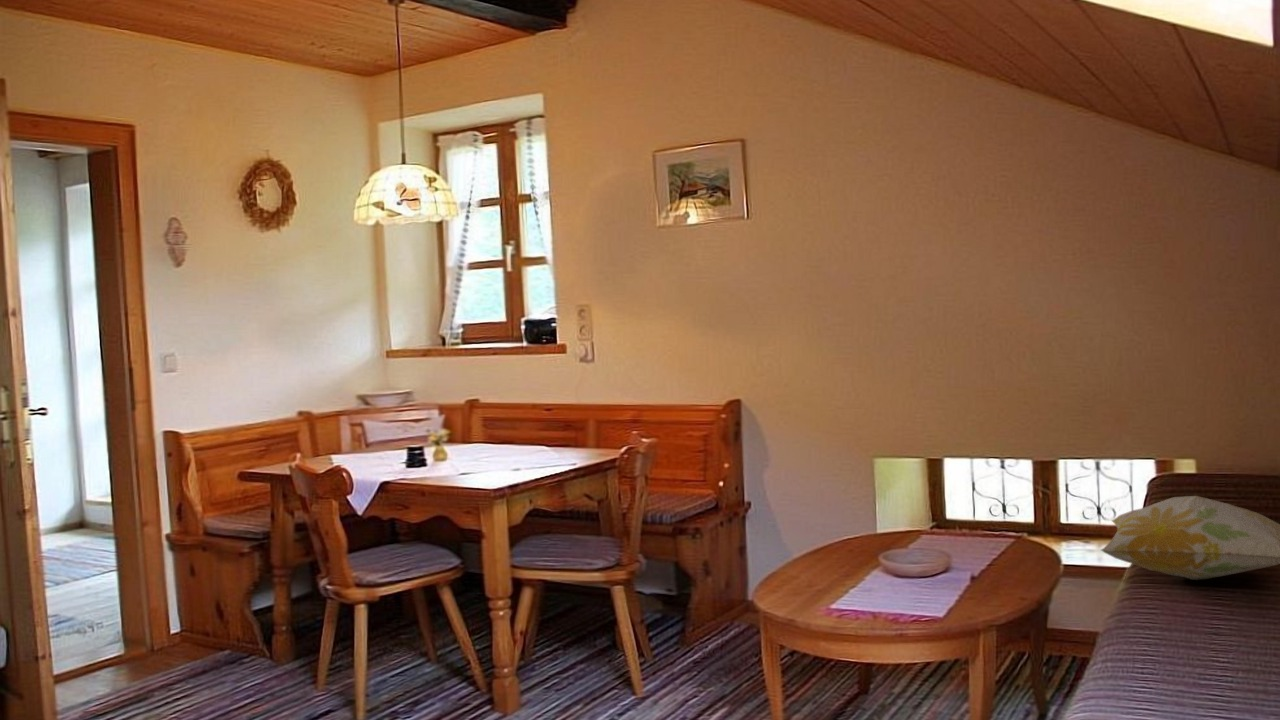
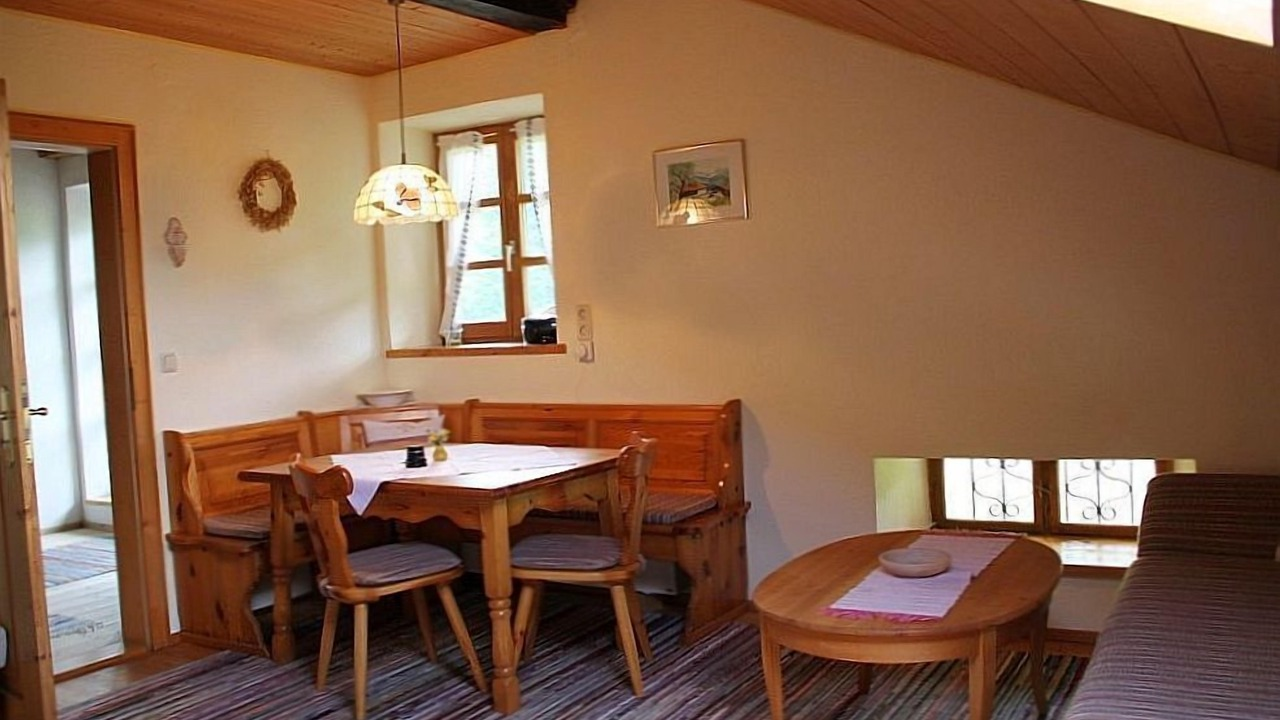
- decorative pillow (1194, 537)
